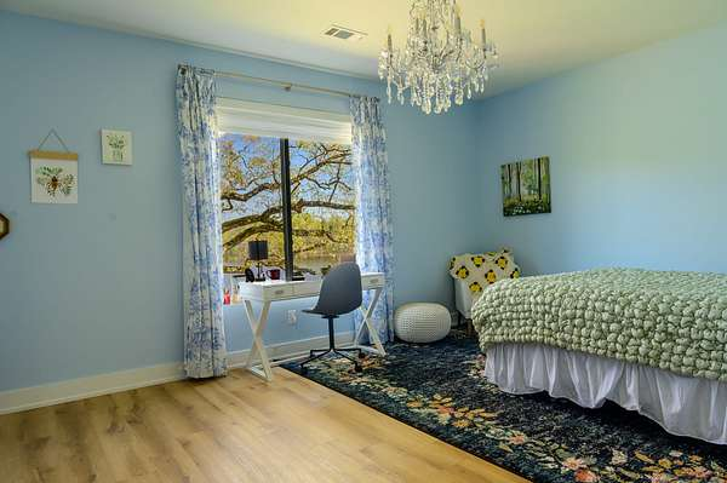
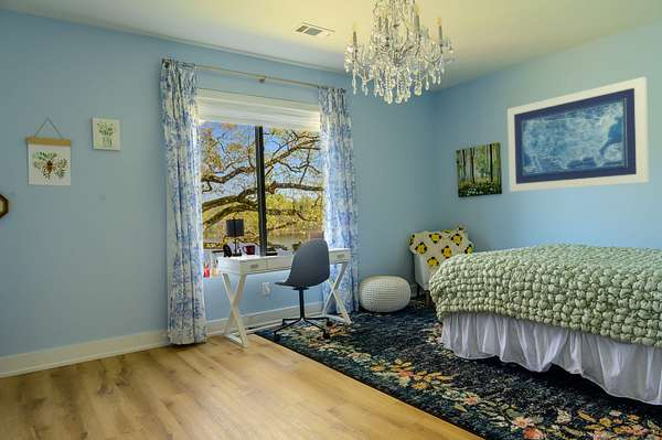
+ wall art (569, 141)
